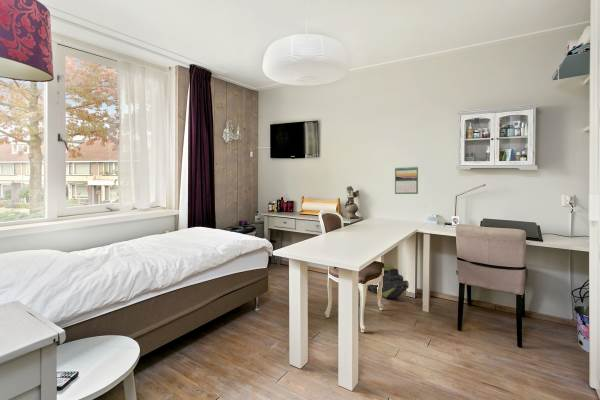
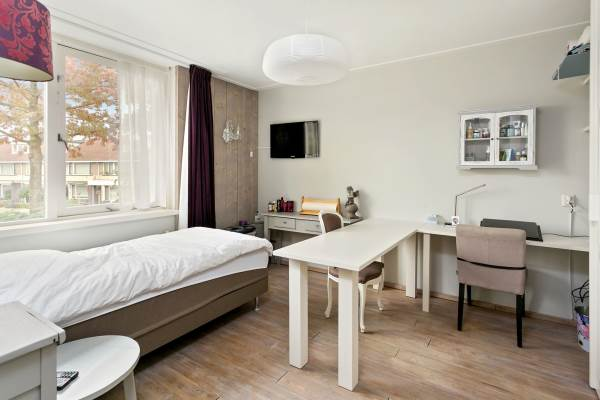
- calendar (406, 180)
- backpack (386, 279)
